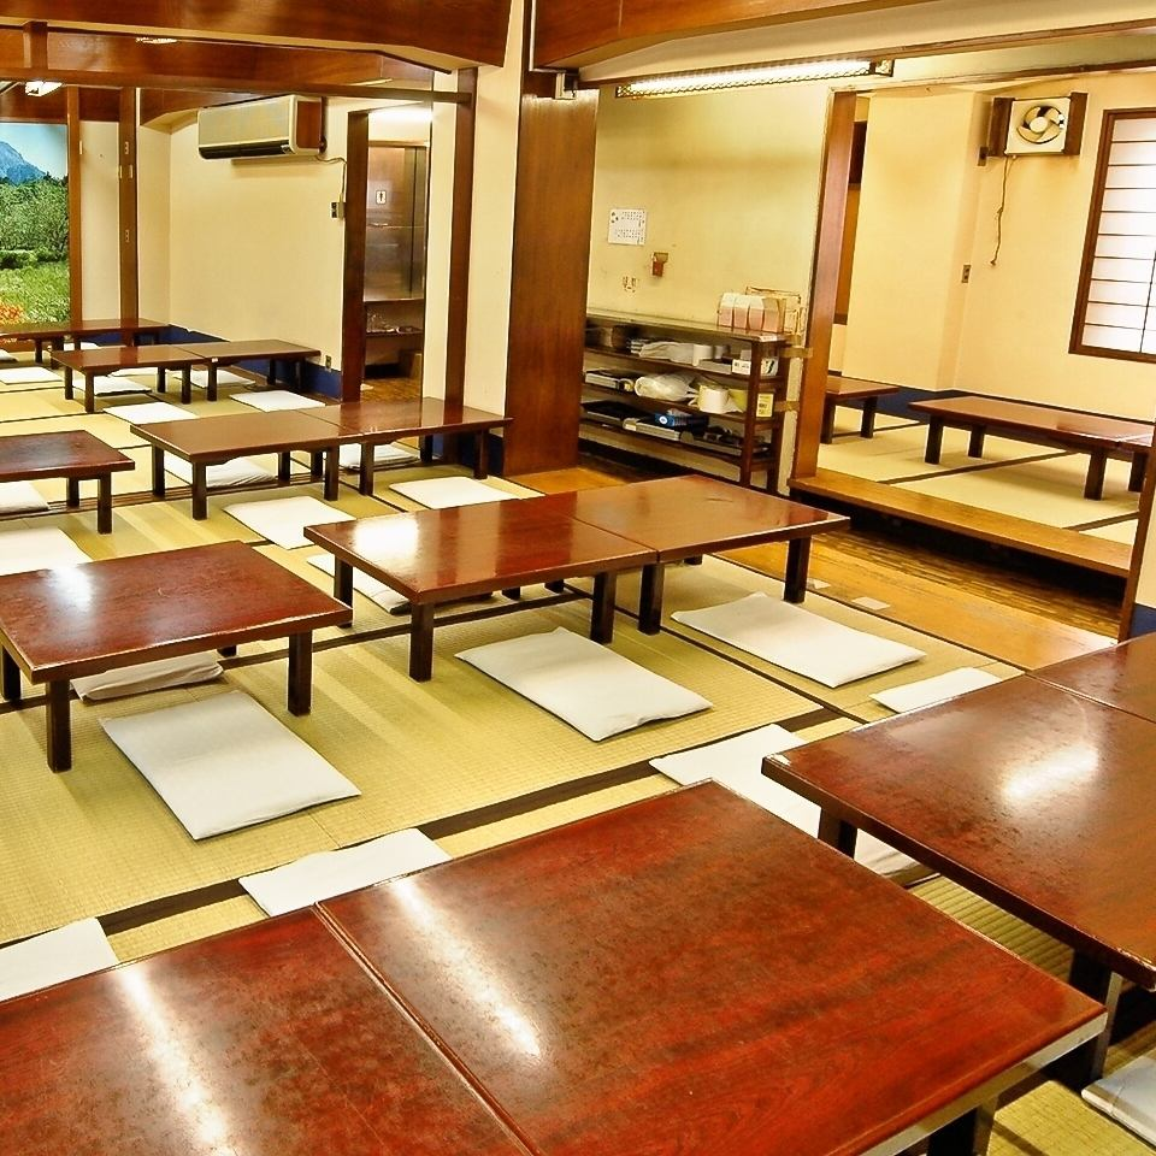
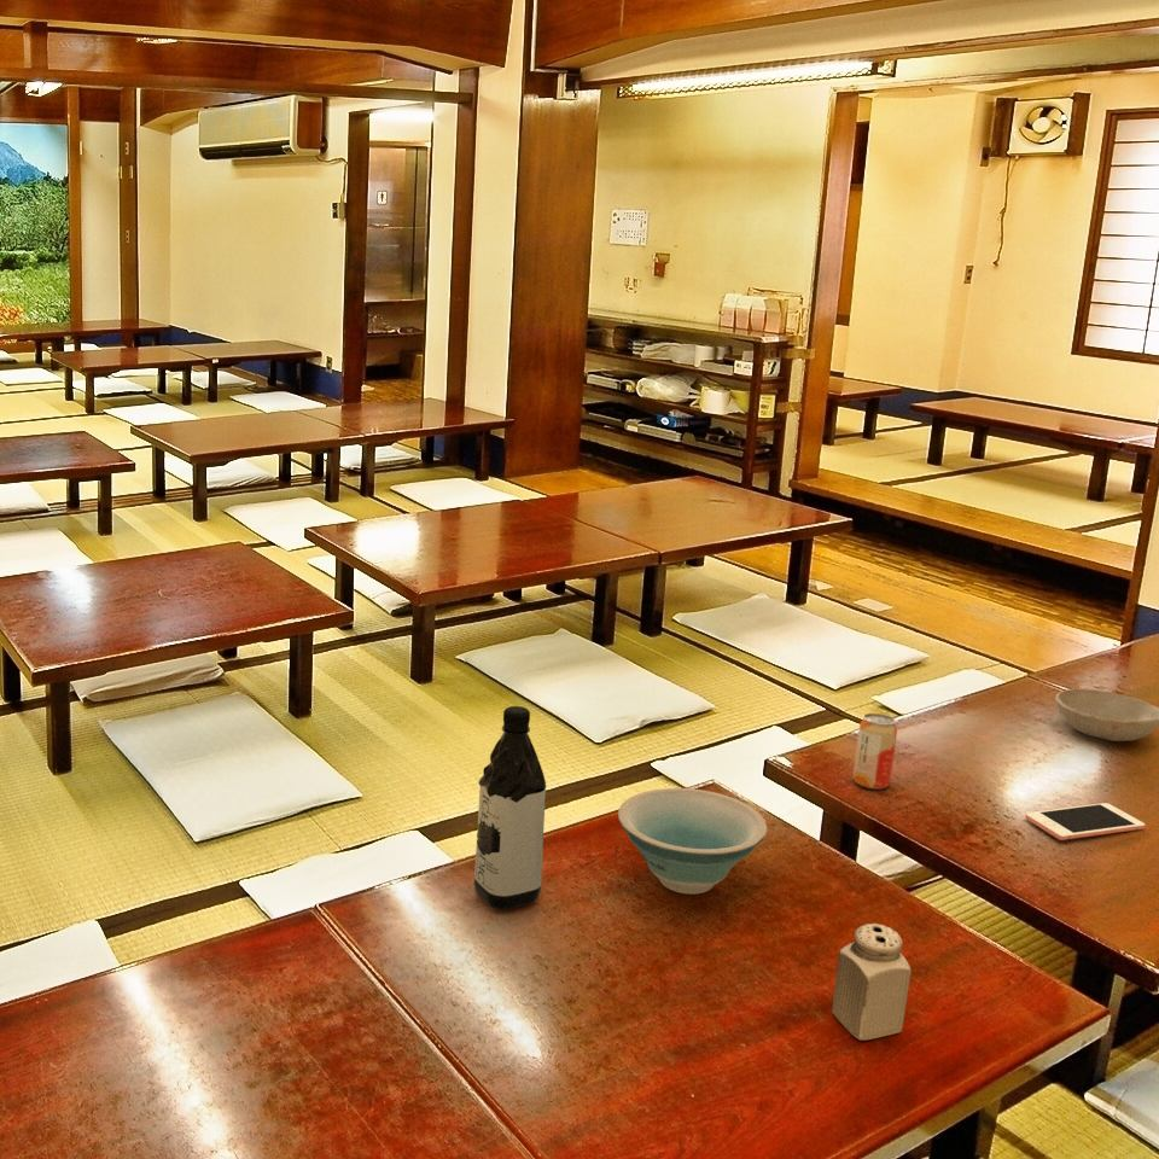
+ bowl (1107, 717)
+ water bottle (511, 804)
+ salt shaker (872, 977)
+ beverage can (875, 750)
+ cell phone (1084, 821)
+ bowl (688, 850)
